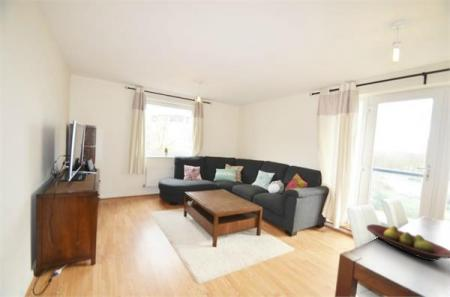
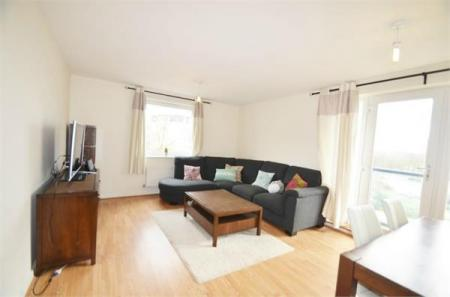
- fruit bowl (404, 239)
